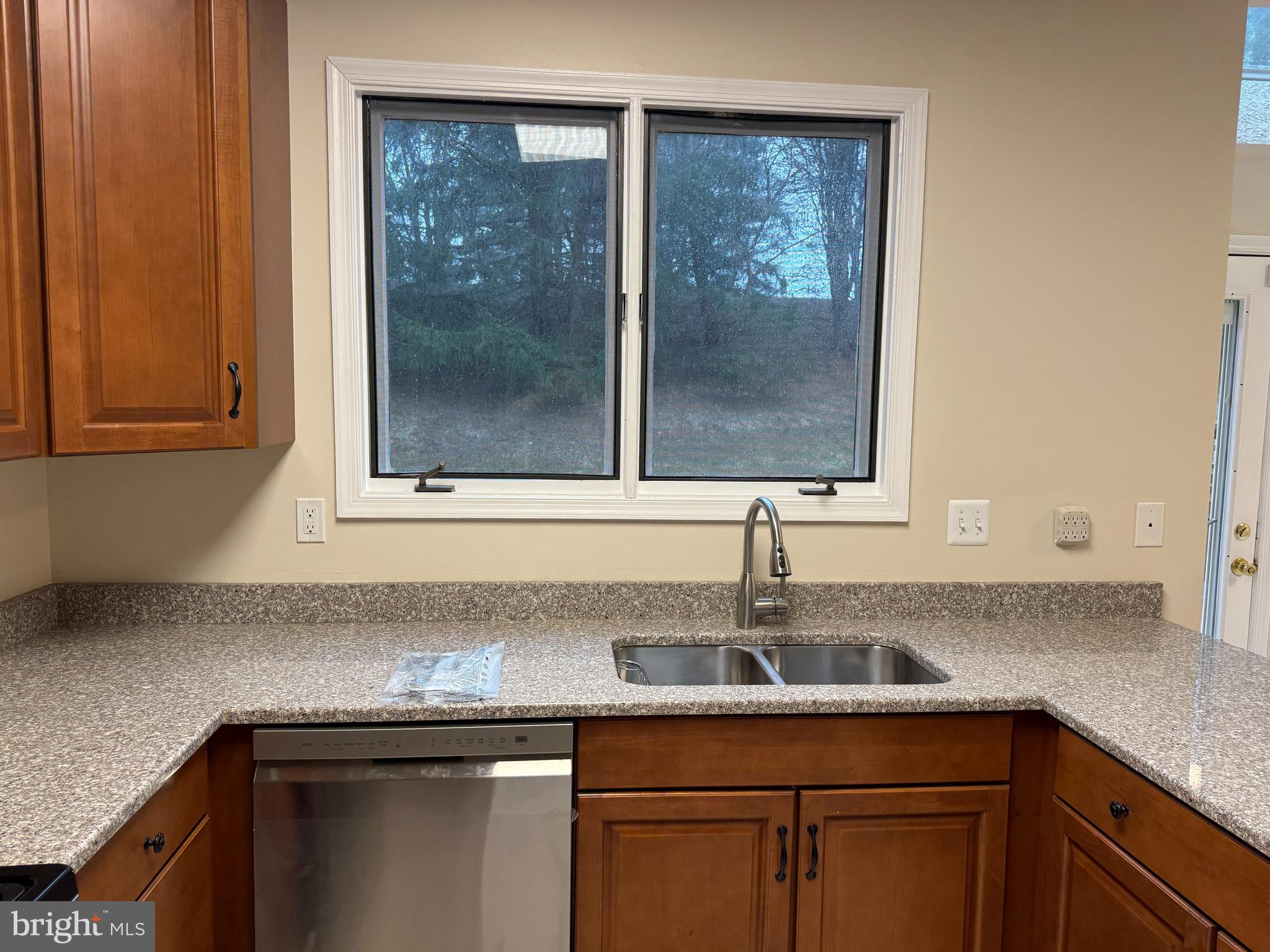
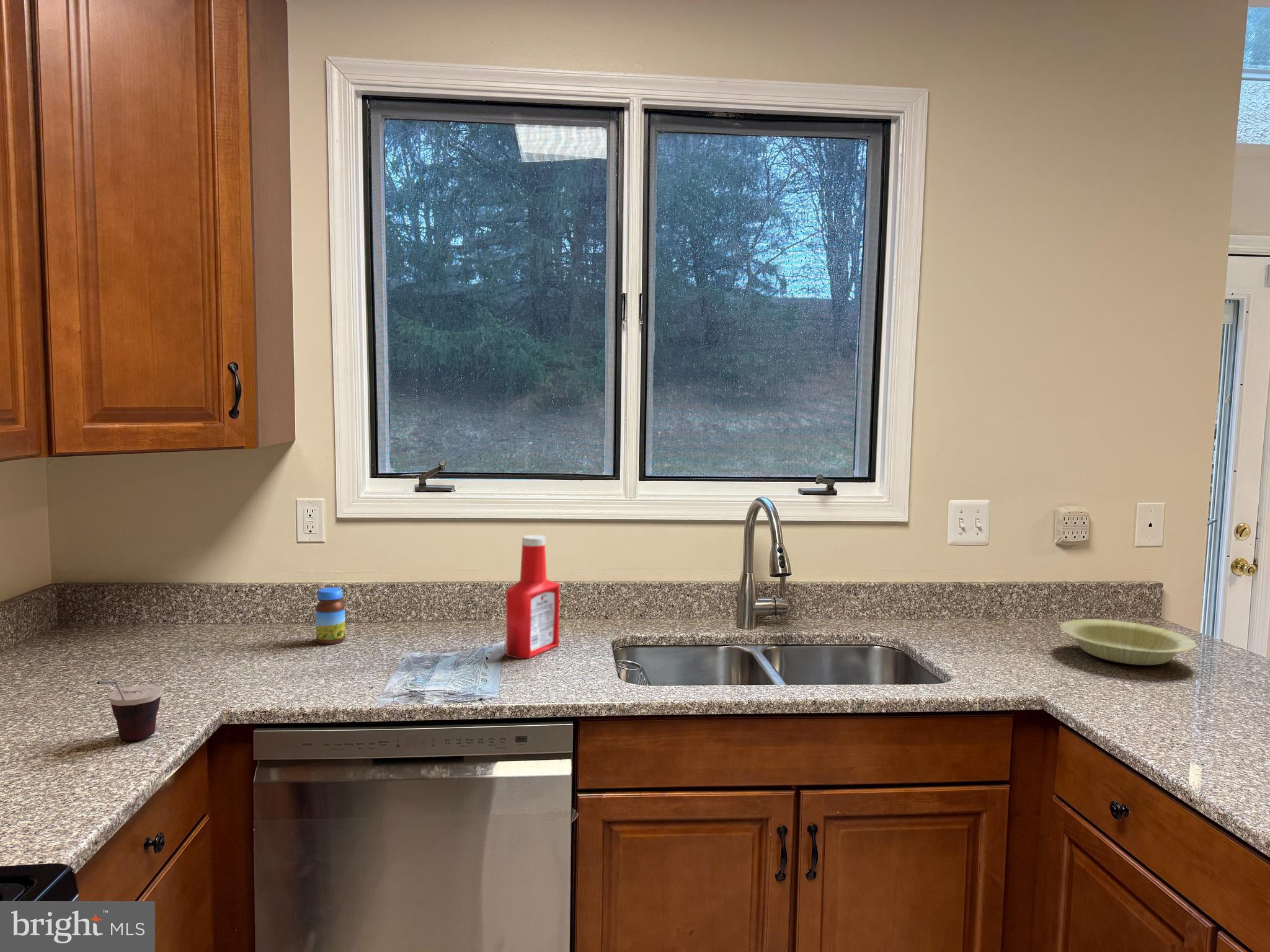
+ cup (125, 705)
+ bowl (1124, 645)
+ jar (330, 615)
+ soap bottle (533, 593)
